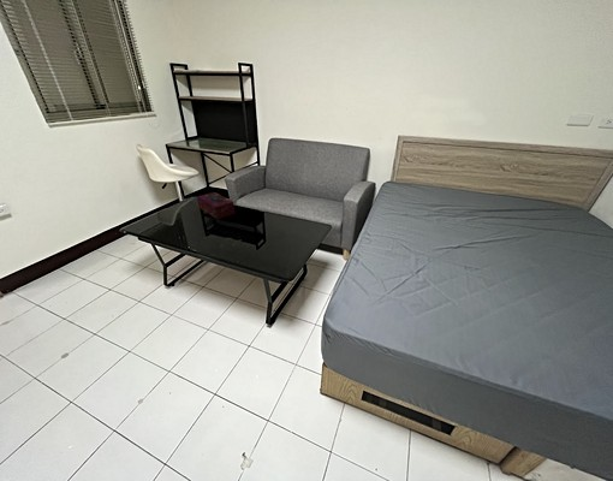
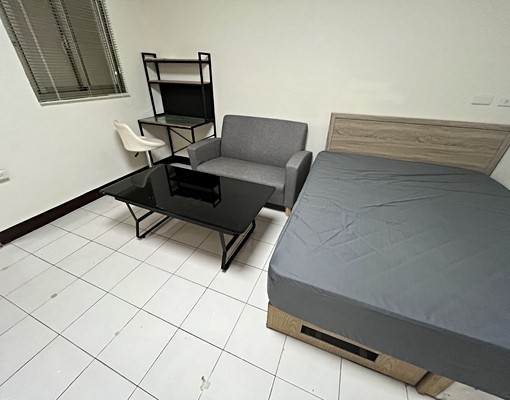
- tissue box (215, 204)
